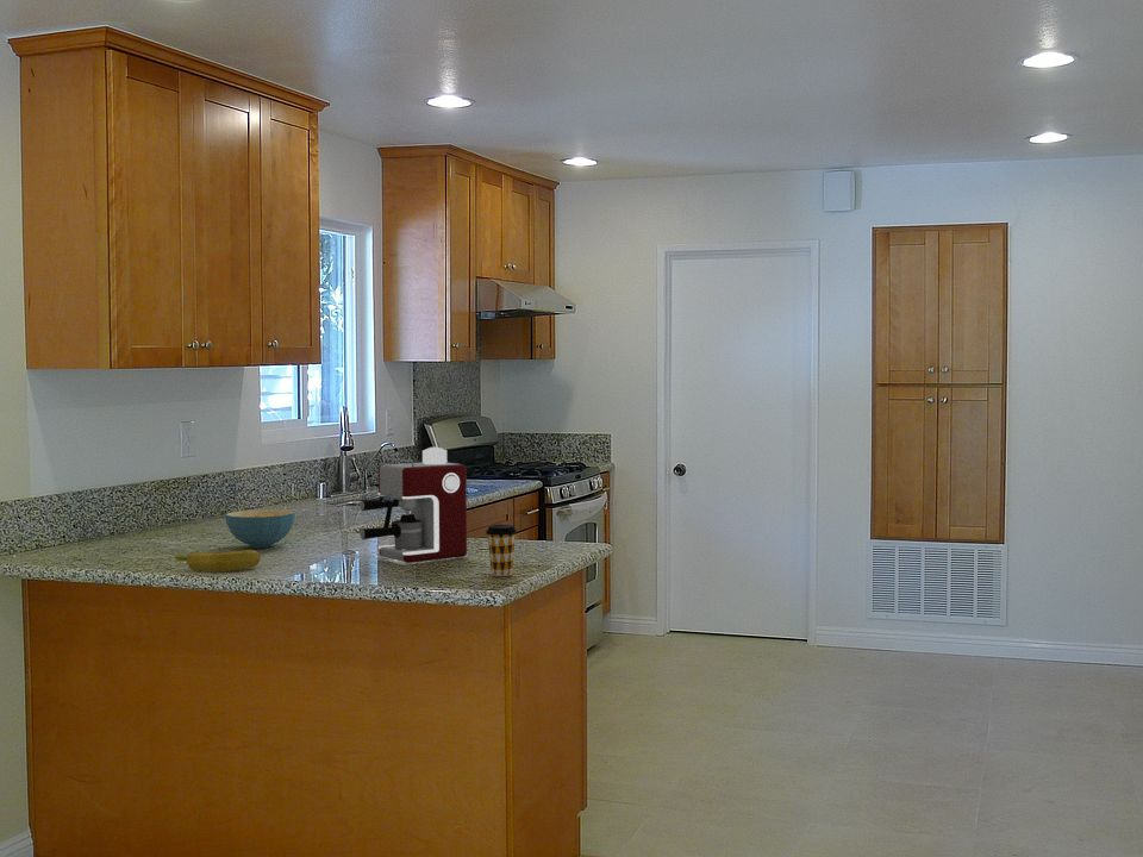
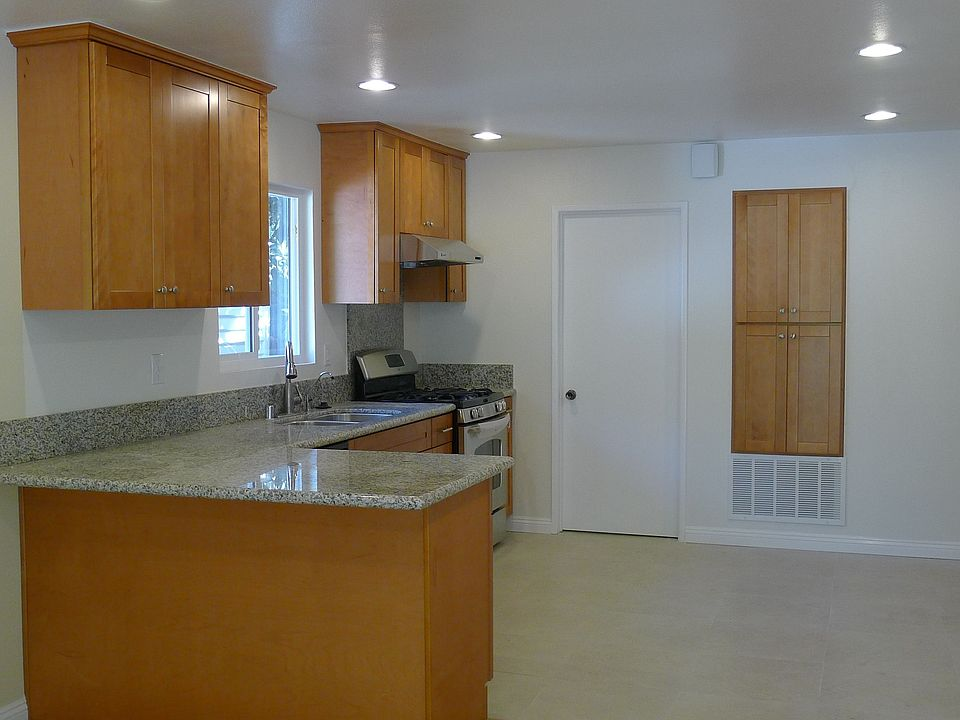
- coffee maker (408, 503)
- cereal bowl (261, 530)
- coffee cup (501, 550)
- banana (219, 558)
